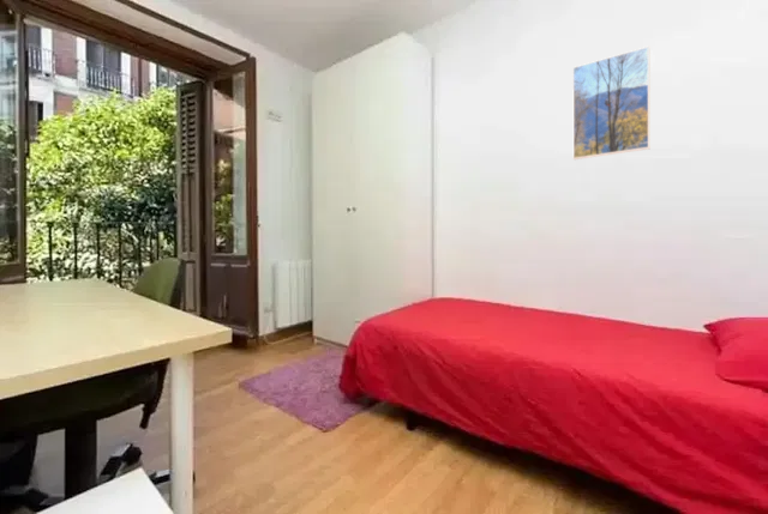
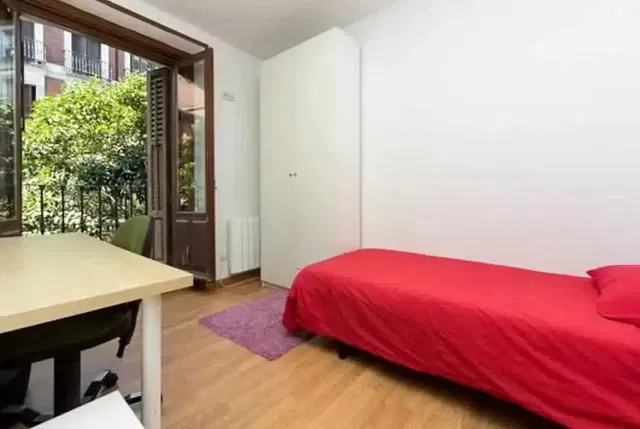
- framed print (610, 105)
